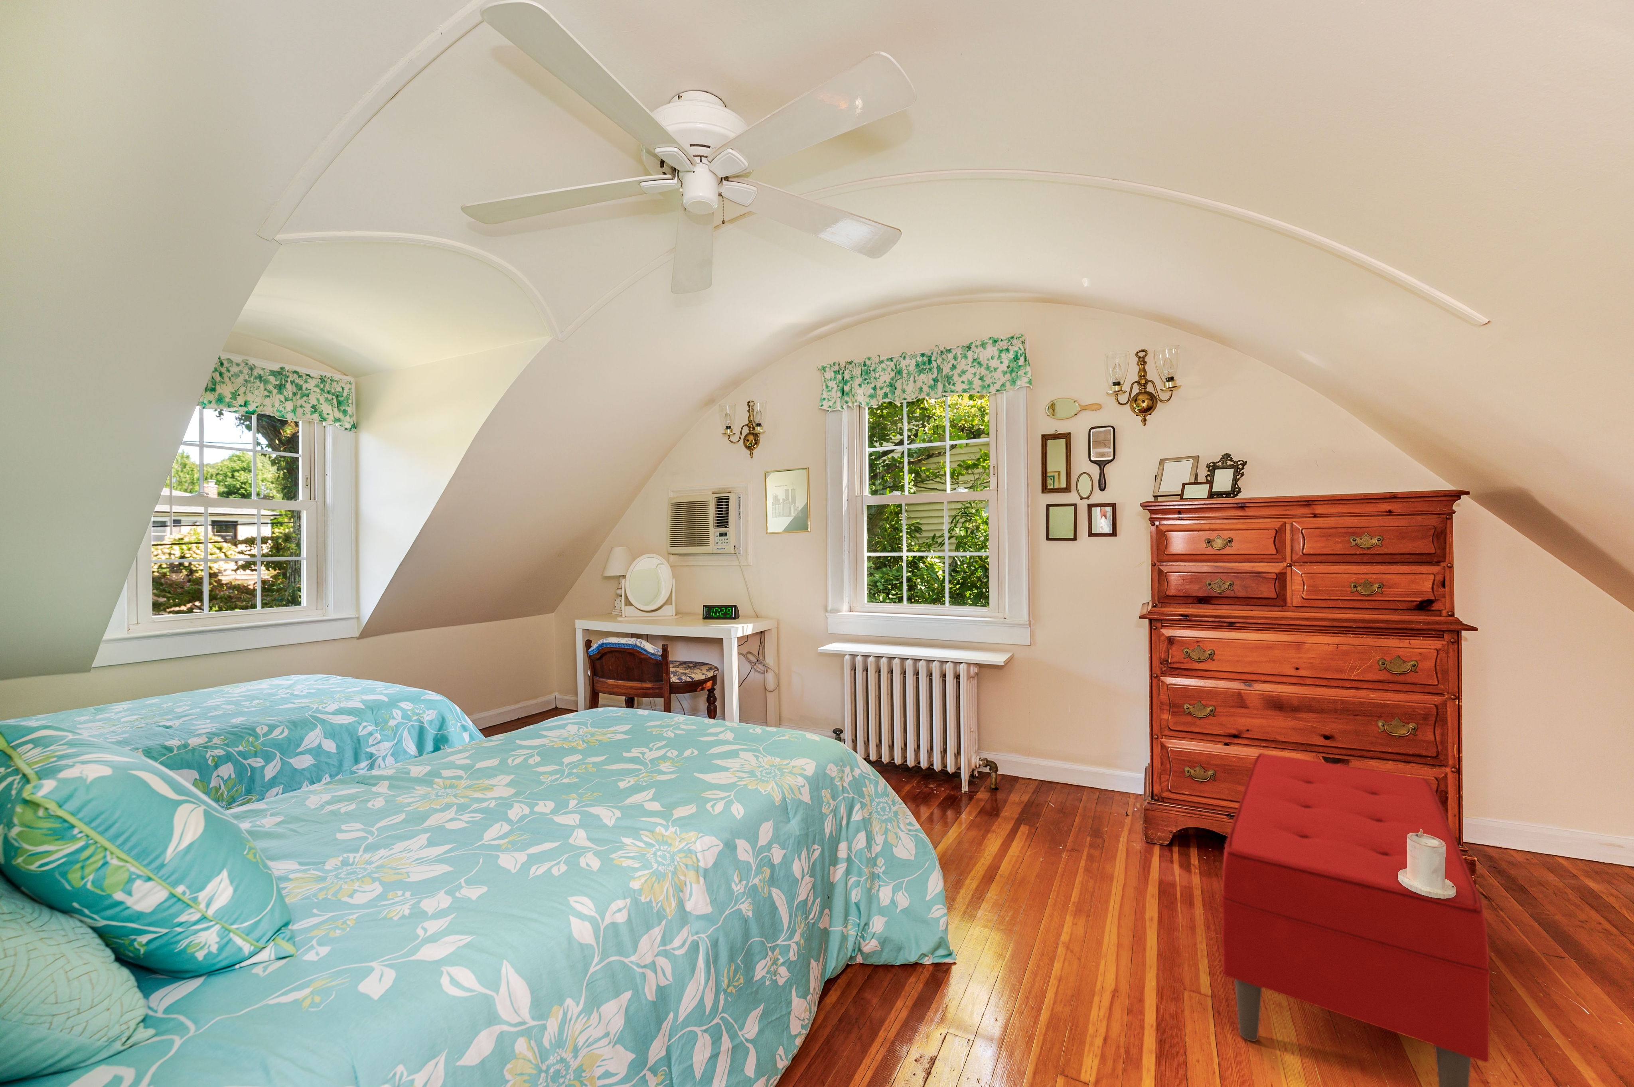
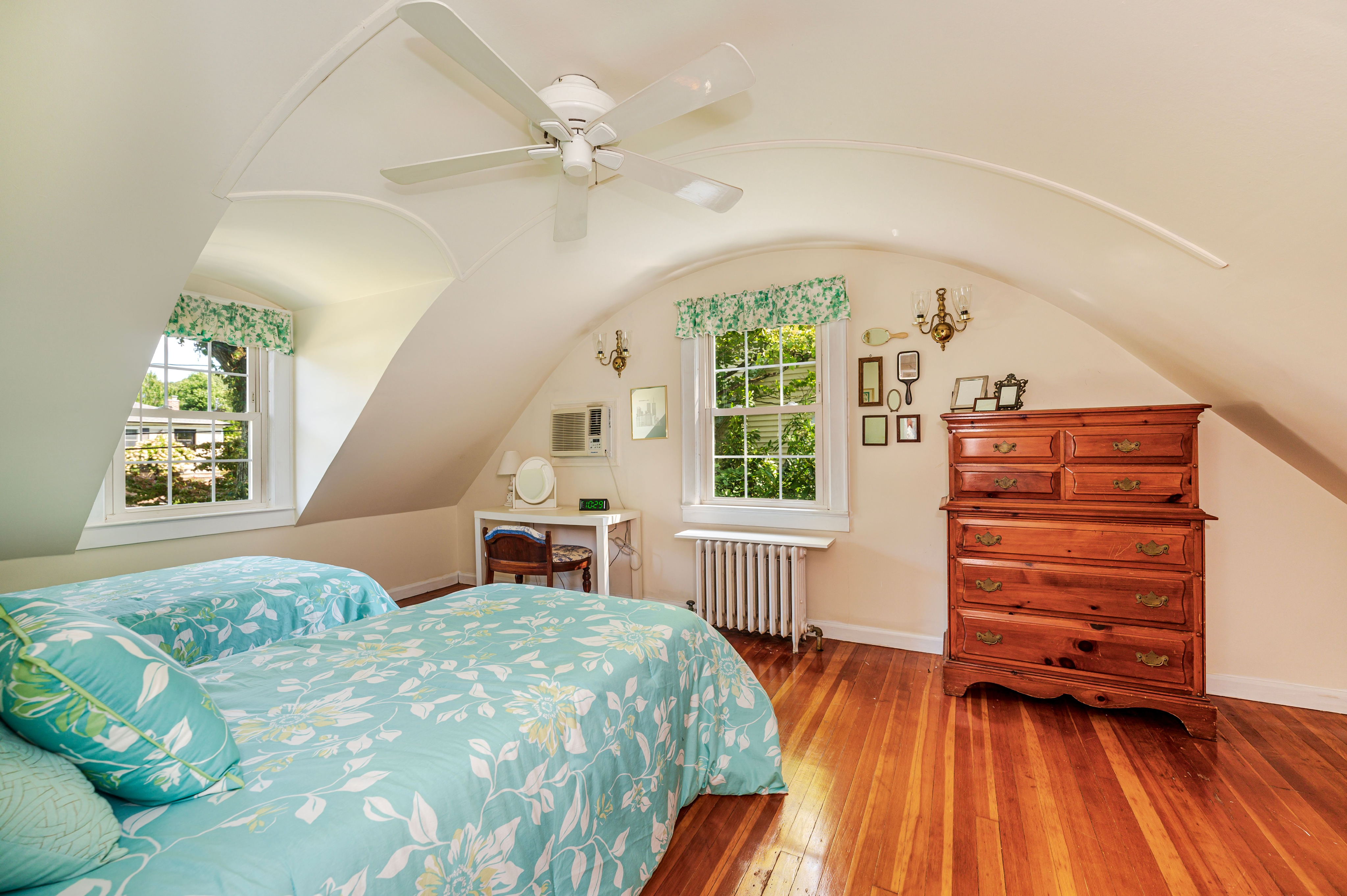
- candle (1427, 860)
- bench (1340, 890)
